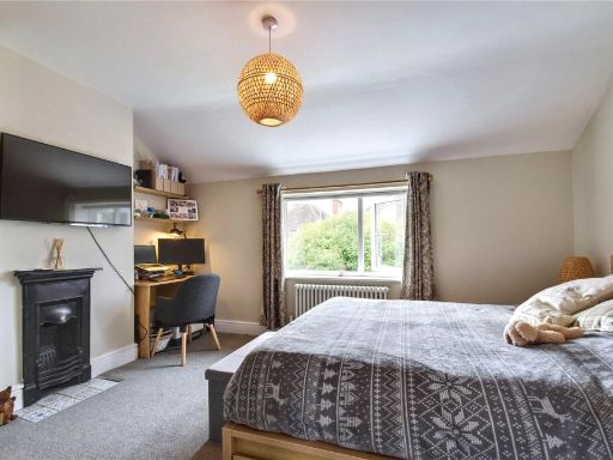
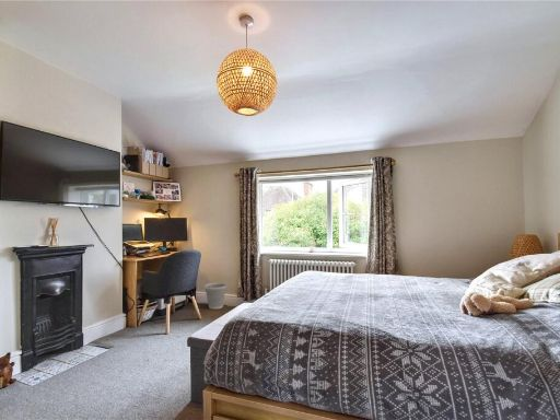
+ wastebasket (215, 295)
